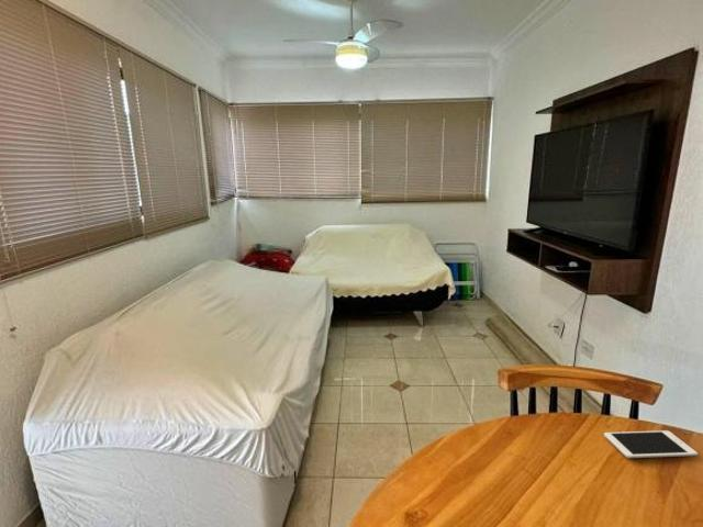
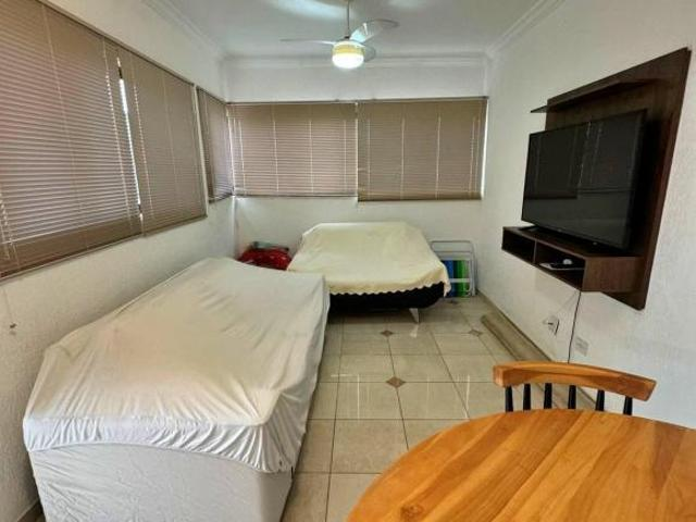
- cell phone (648, 444)
